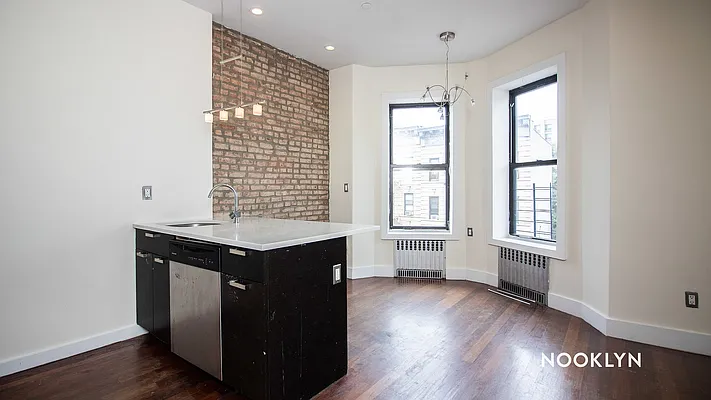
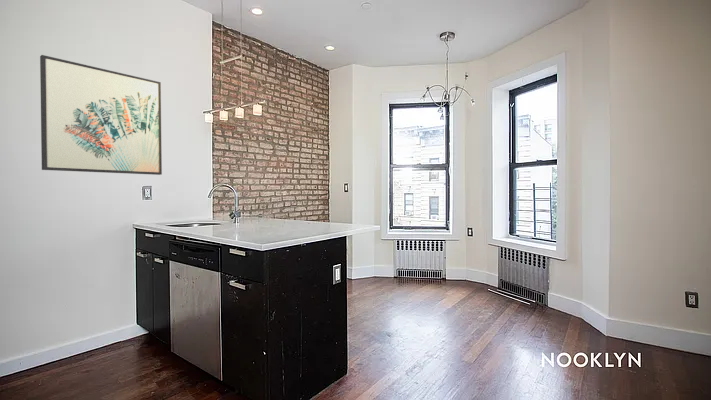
+ wall art (107, 121)
